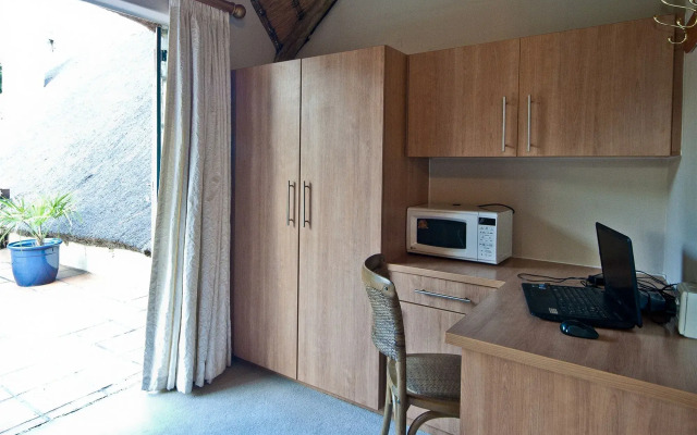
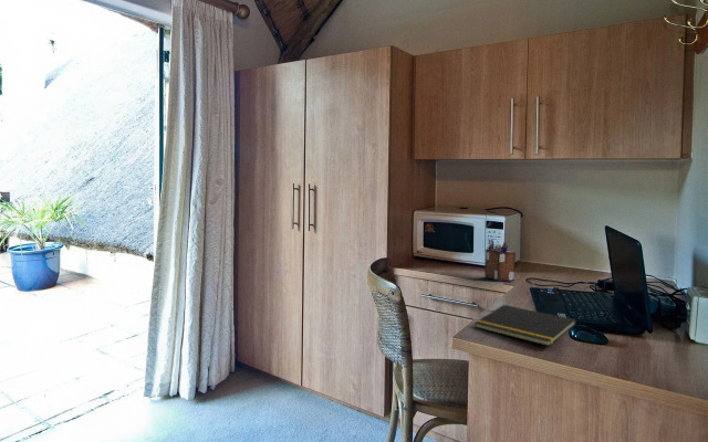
+ notepad (523, 323)
+ desk organizer (499, 259)
